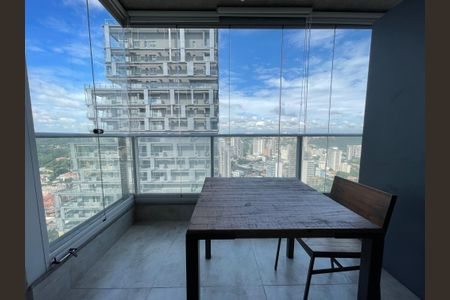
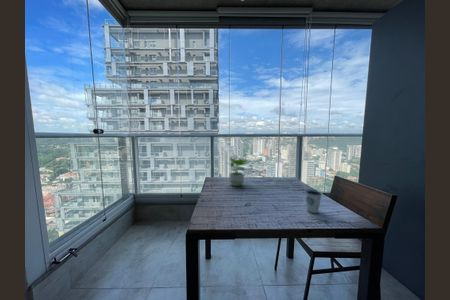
+ potted plant (238, 169)
+ dixie cup (313, 201)
